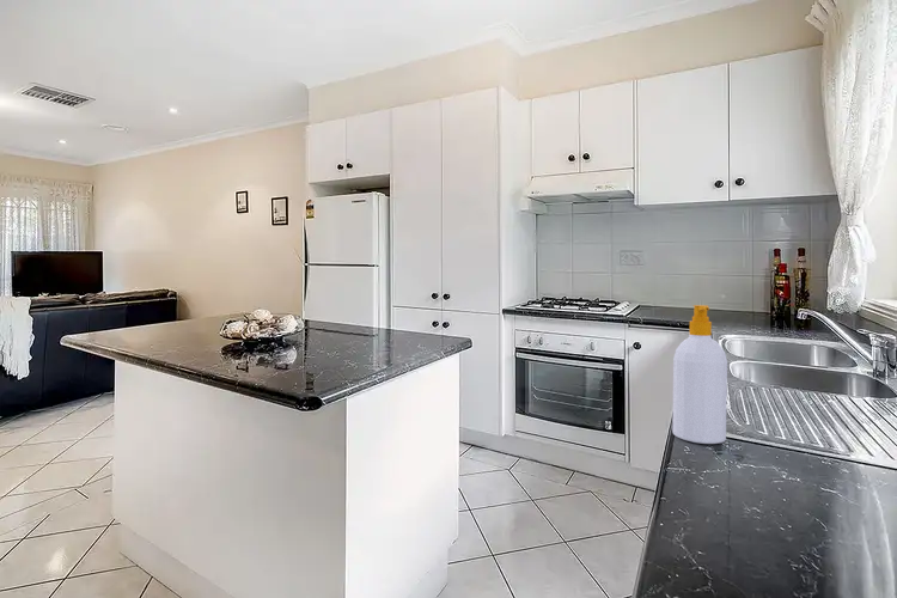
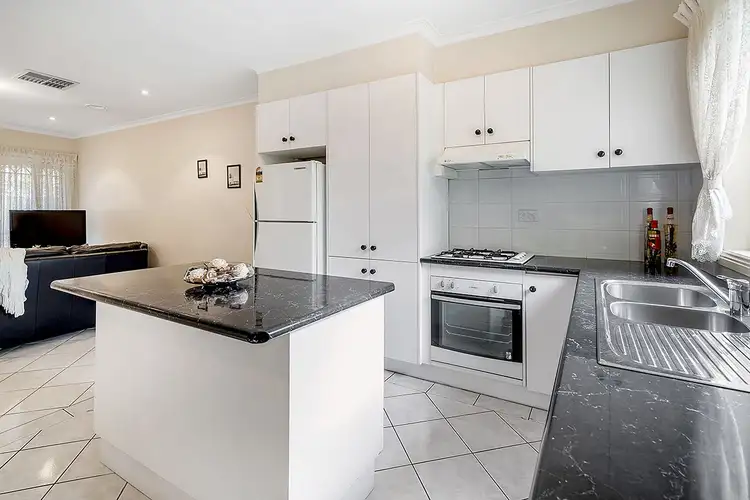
- soap bottle (700, 371)
